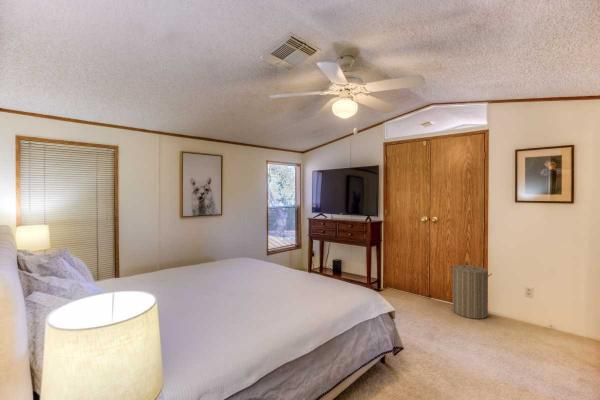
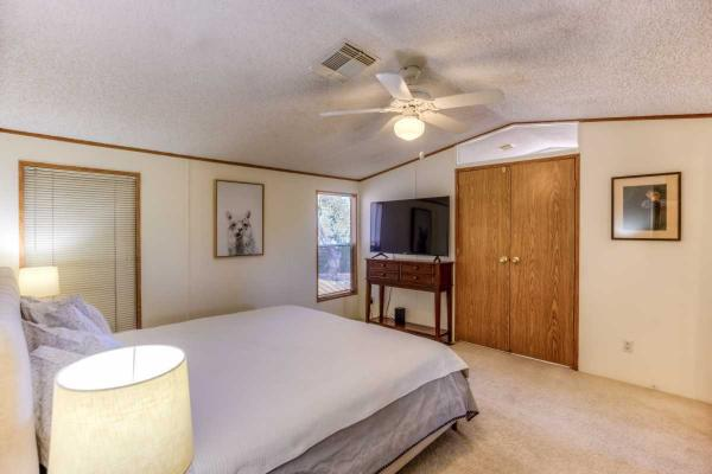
- laundry hamper (469, 287)
